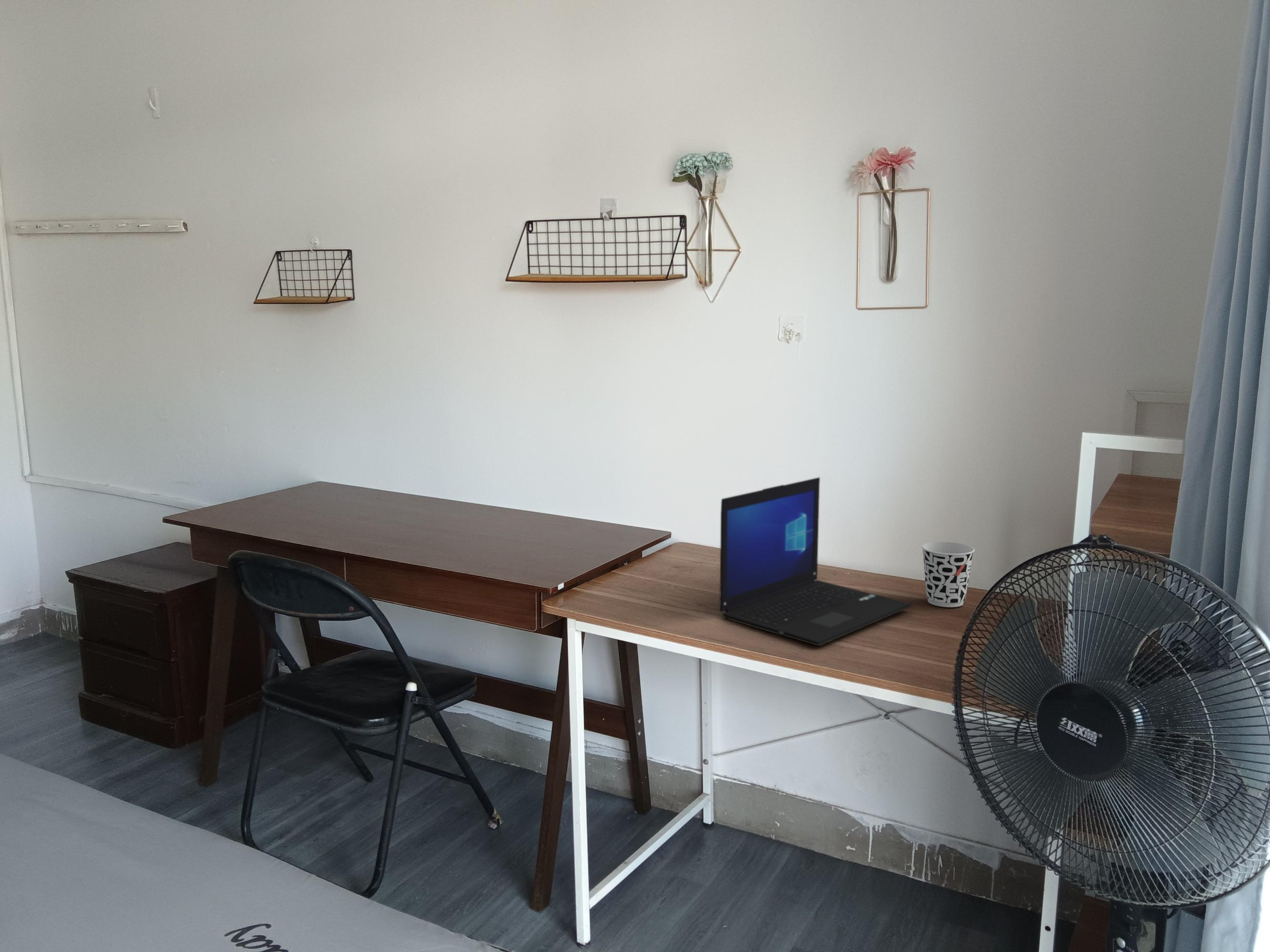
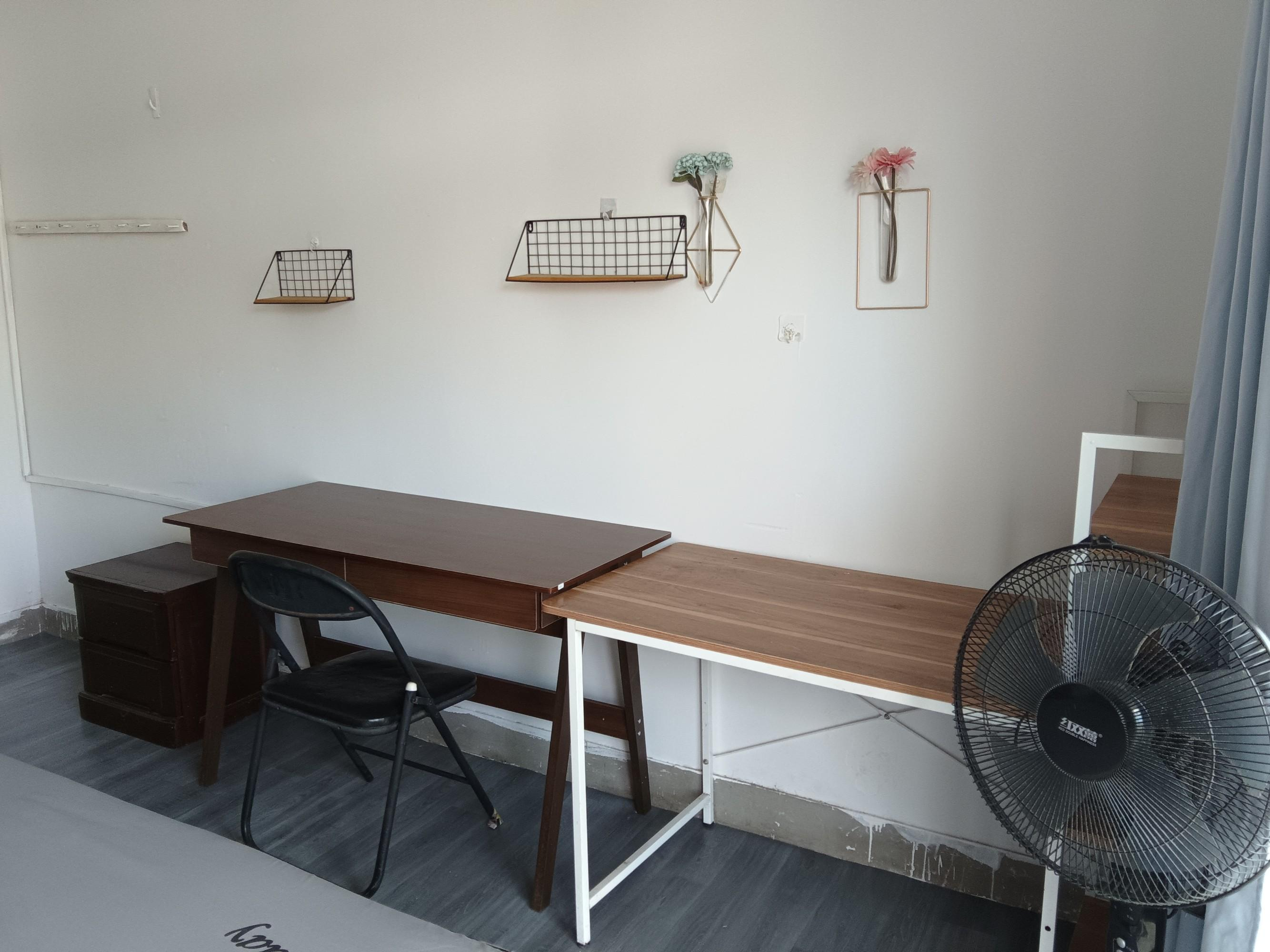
- cup (947, 575)
- laptop (818, 555)
